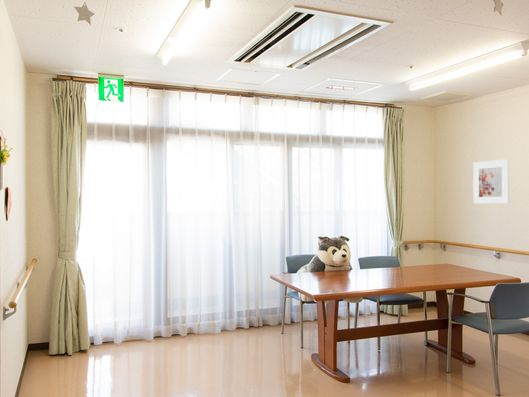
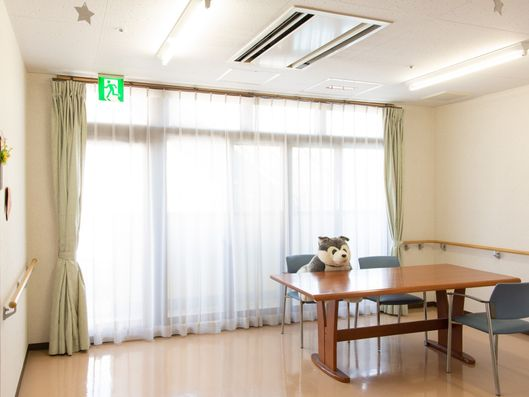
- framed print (490, 182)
